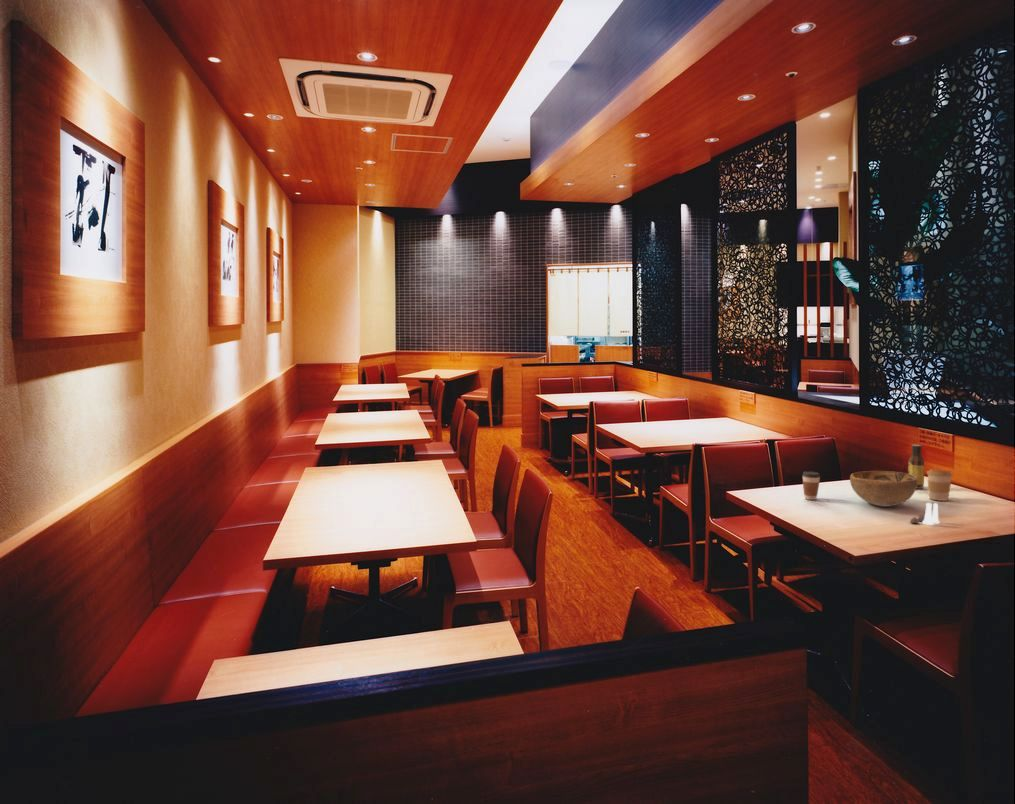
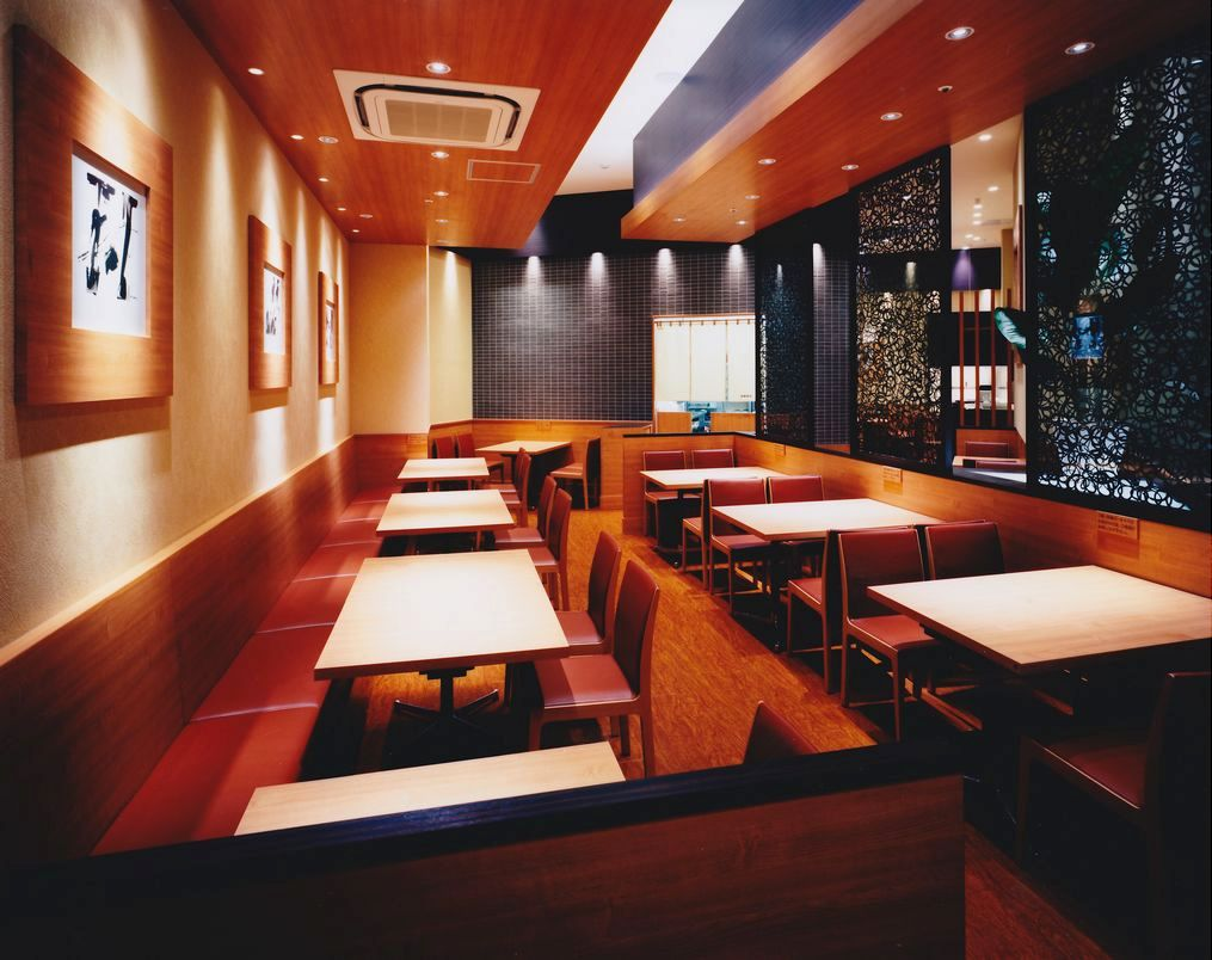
- sauce bottle (916, 466)
- coffee cup (810, 485)
- decorative bowl (882, 489)
- coffee cup (939, 484)
- salt and pepper shaker set (926, 511)
